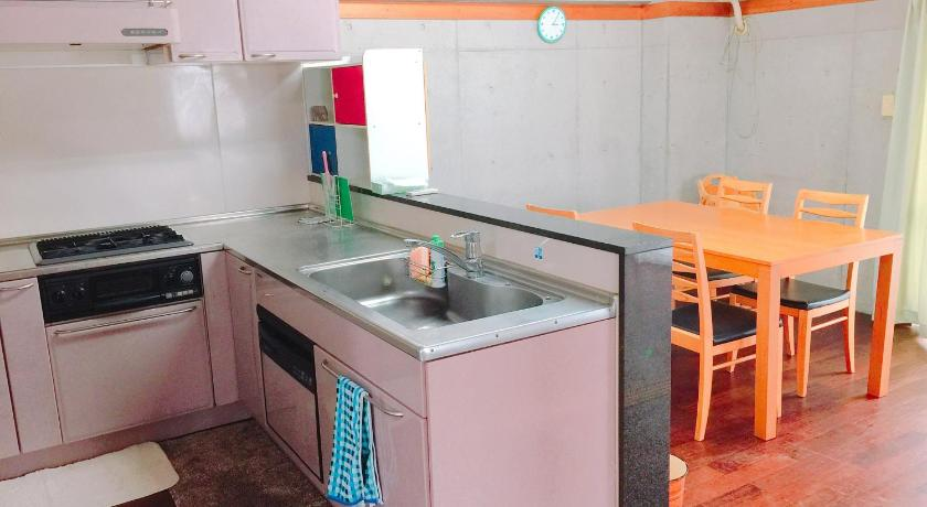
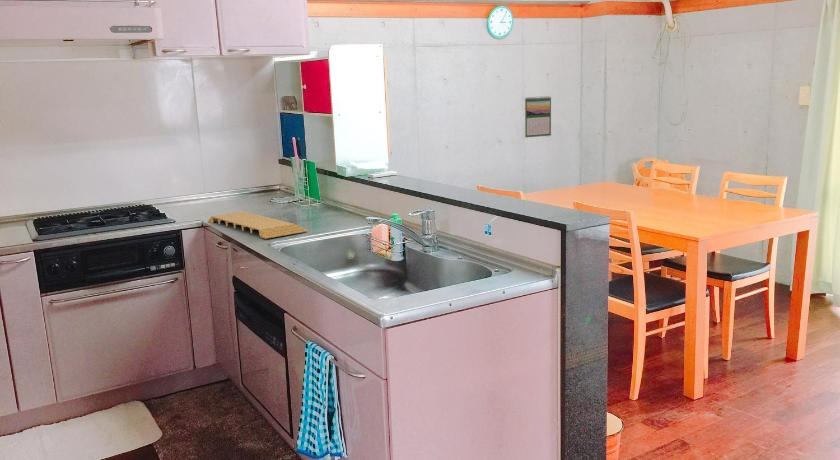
+ calendar (538, 116)
+ cutting board (255, 223)
